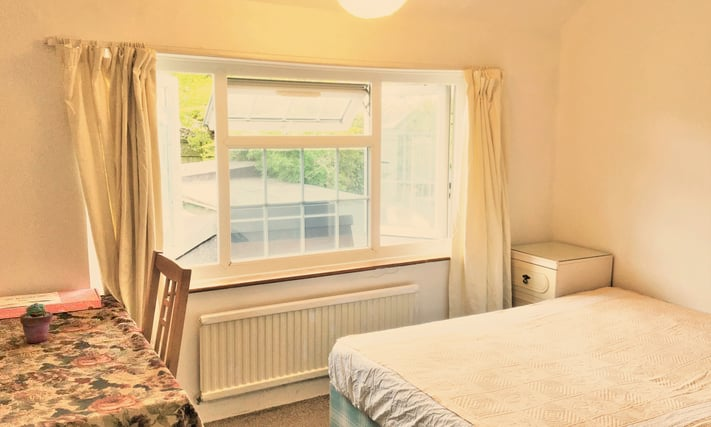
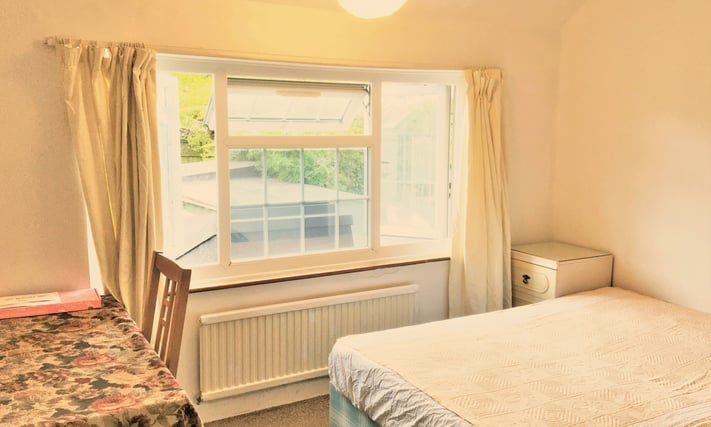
- potted succulent (36, 321)
